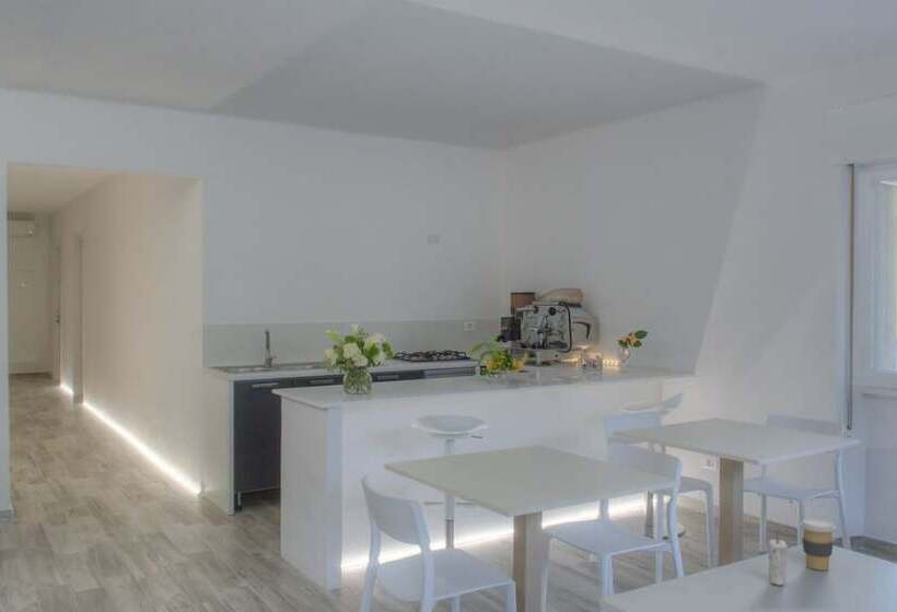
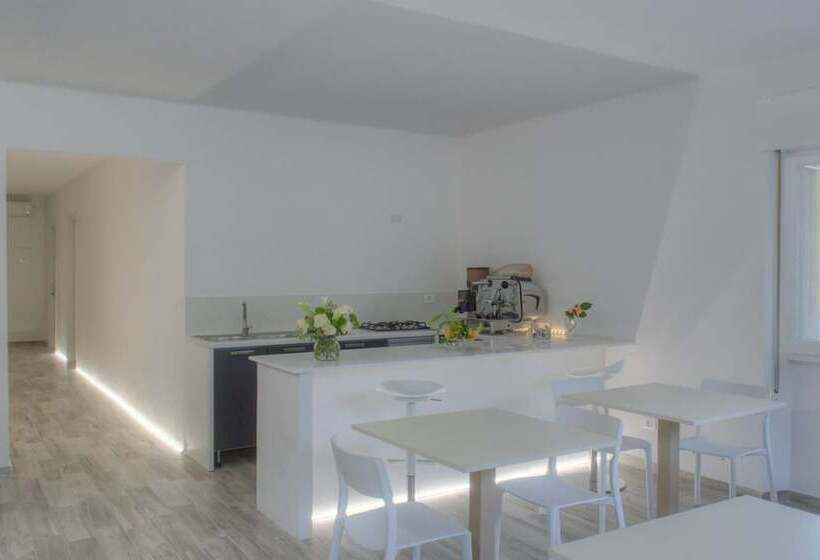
- candle (777, 557)
- coffee cup (817, 544)
